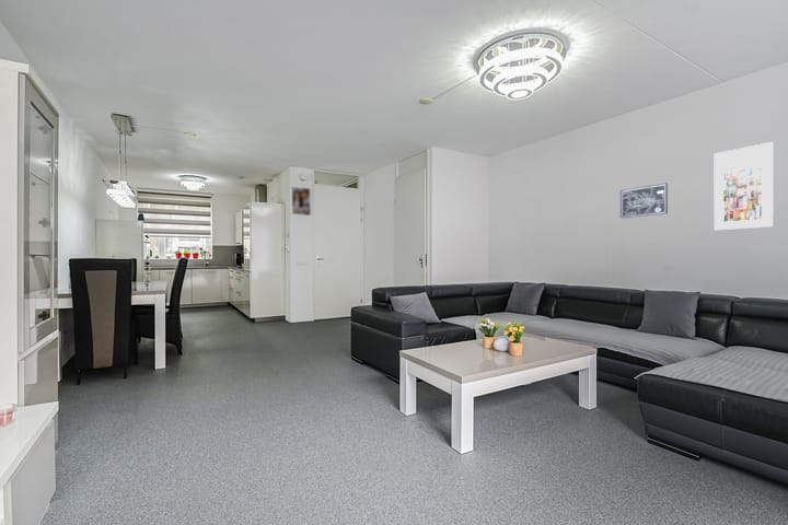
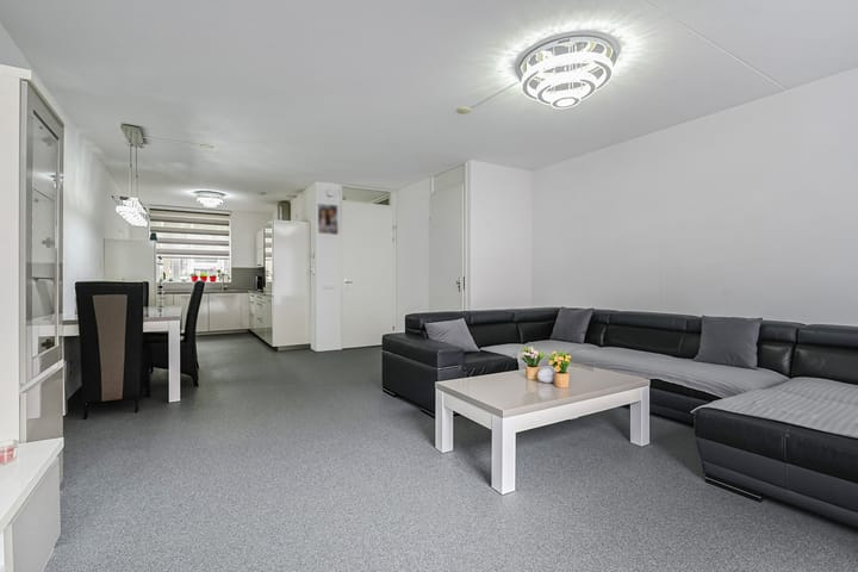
- wall art (642, 201)
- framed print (742, 188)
